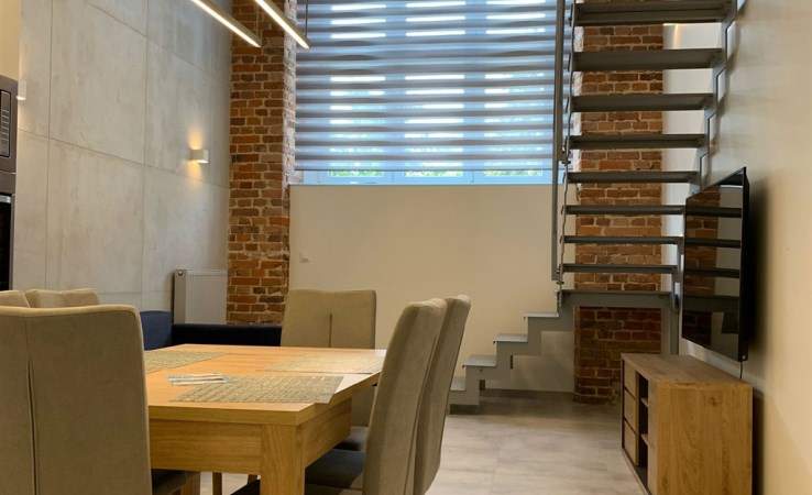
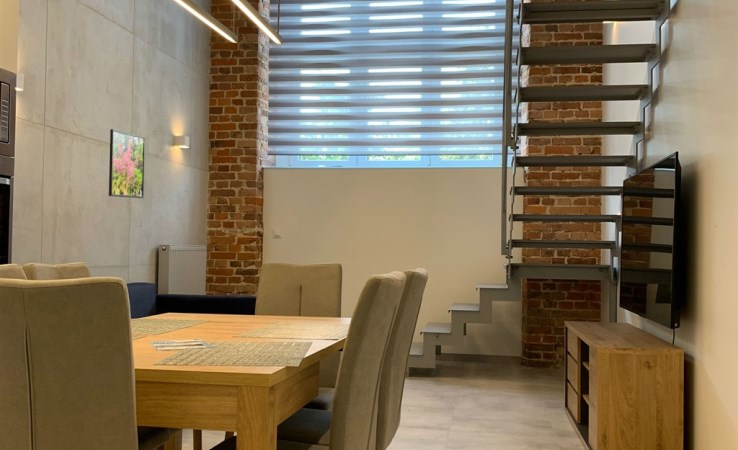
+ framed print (127, 165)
